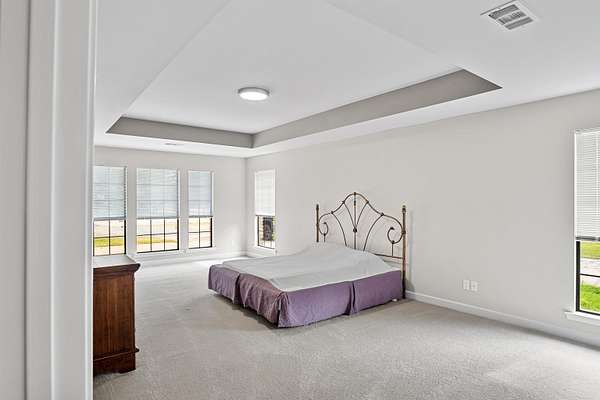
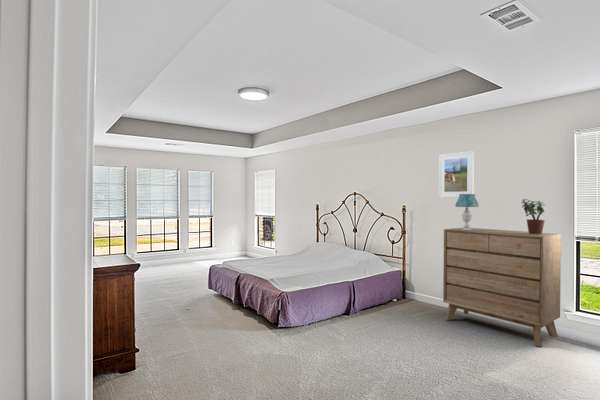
+ potted plant (534, 216)
+ dresser (498, 279)
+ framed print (455, 175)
+ table lamp (466, 211)
